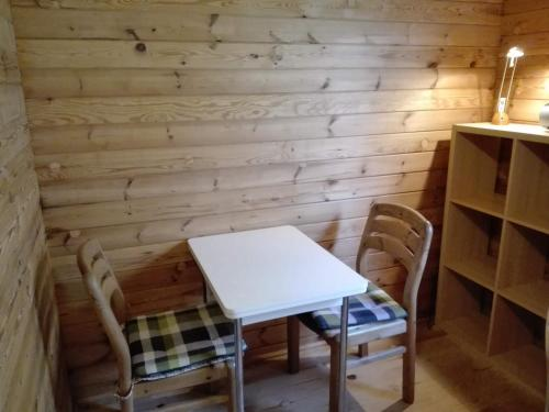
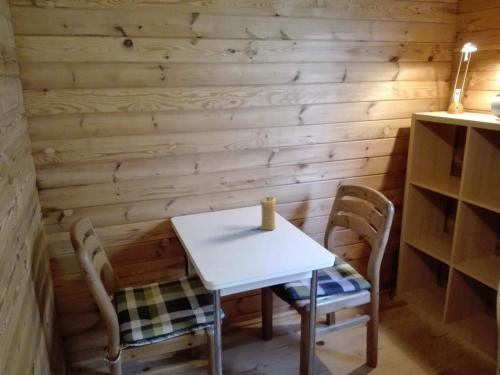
+ candle (267, 212)
